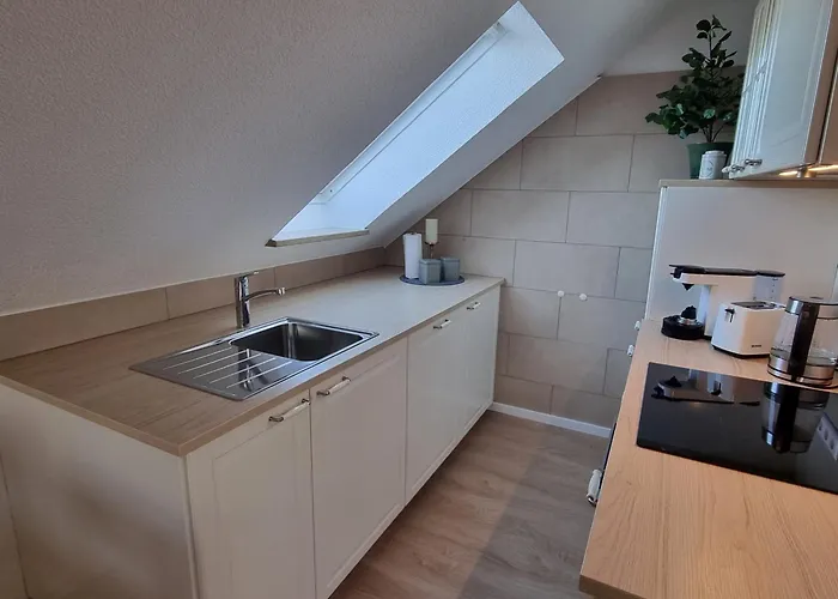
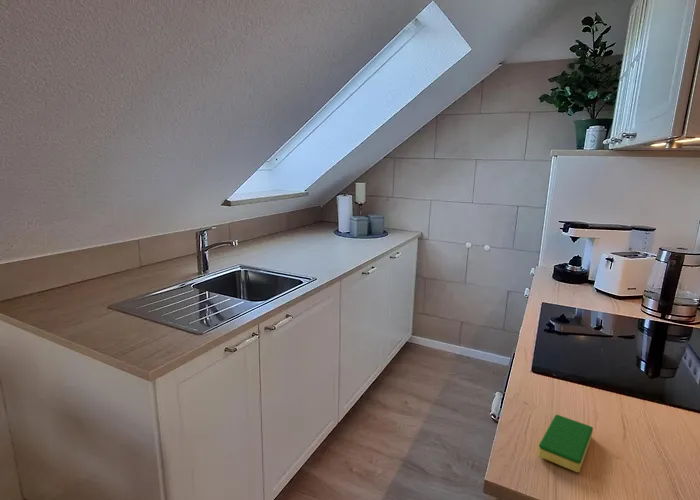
+ dish sponge (566, 441)
